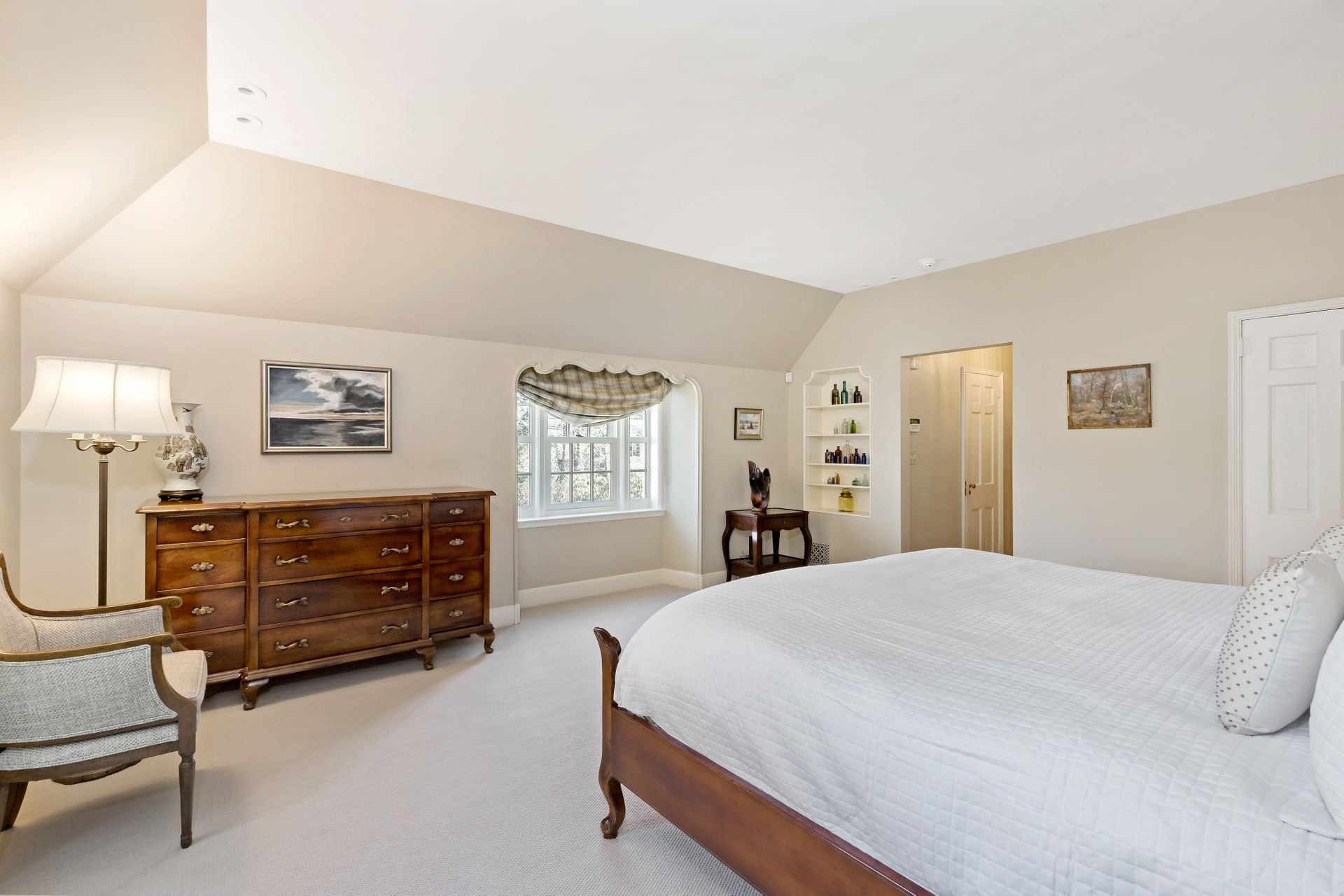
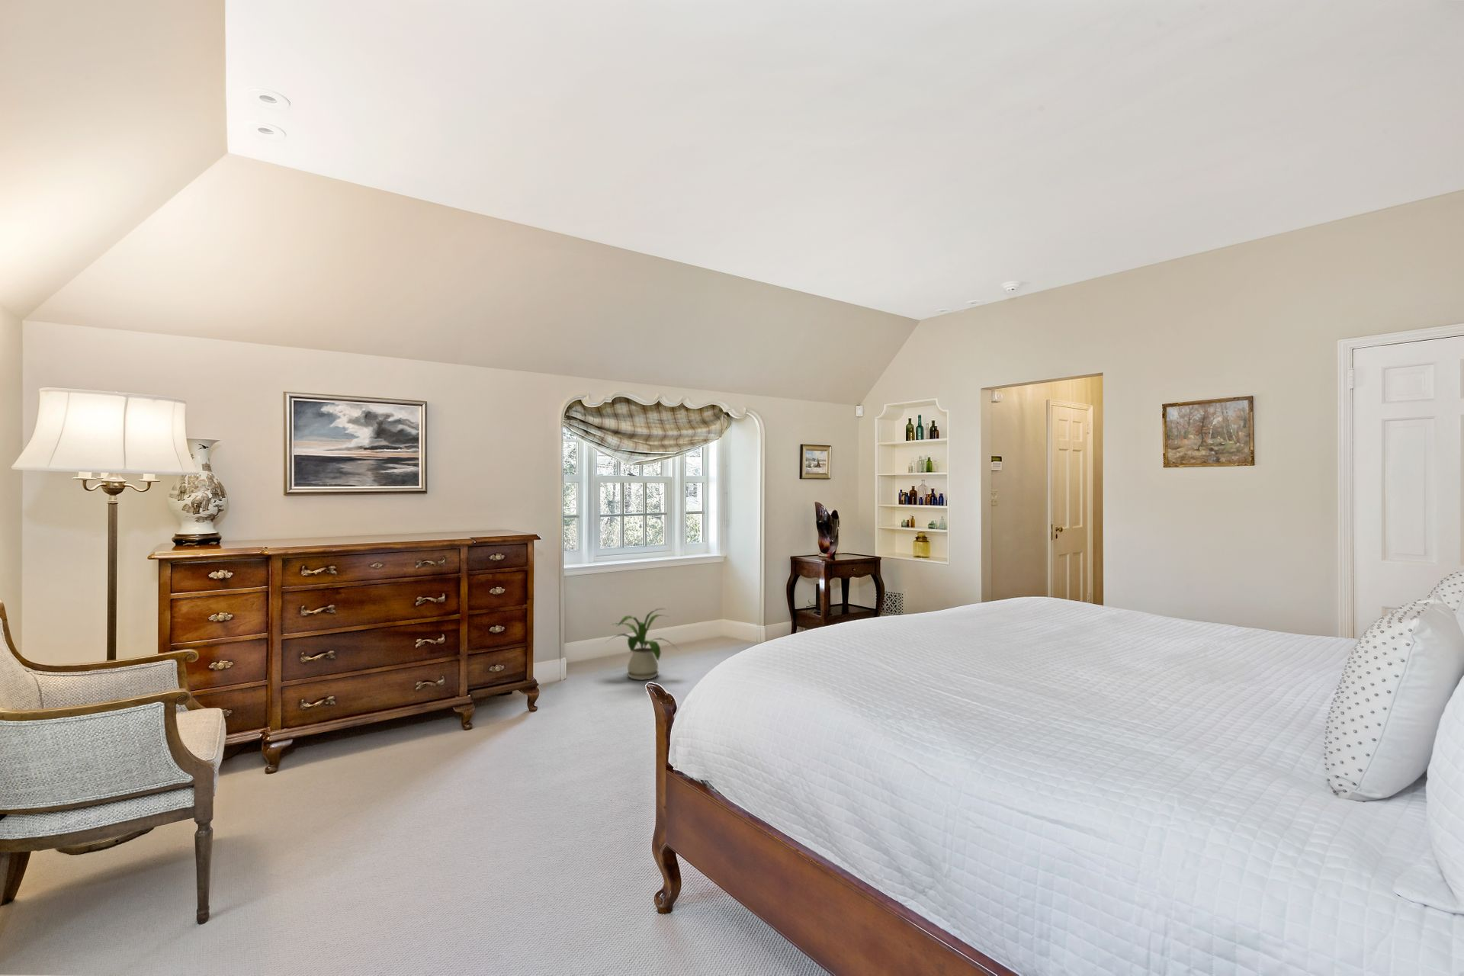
+ house plant (640, 639)
